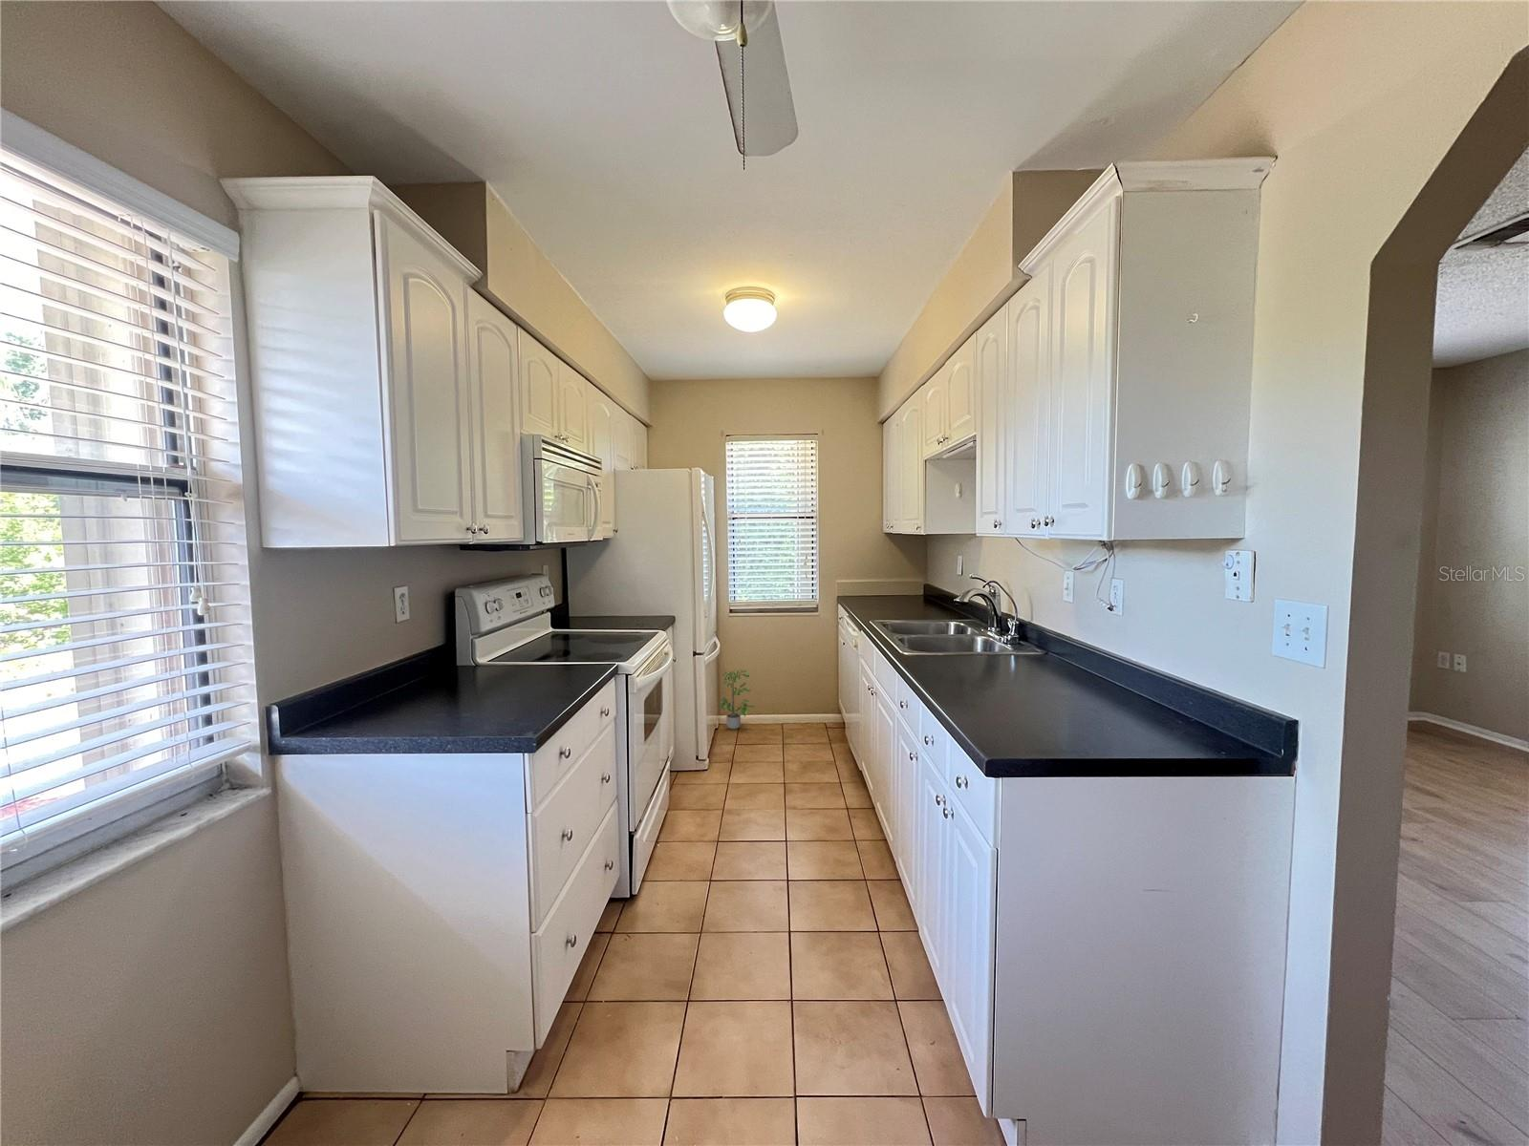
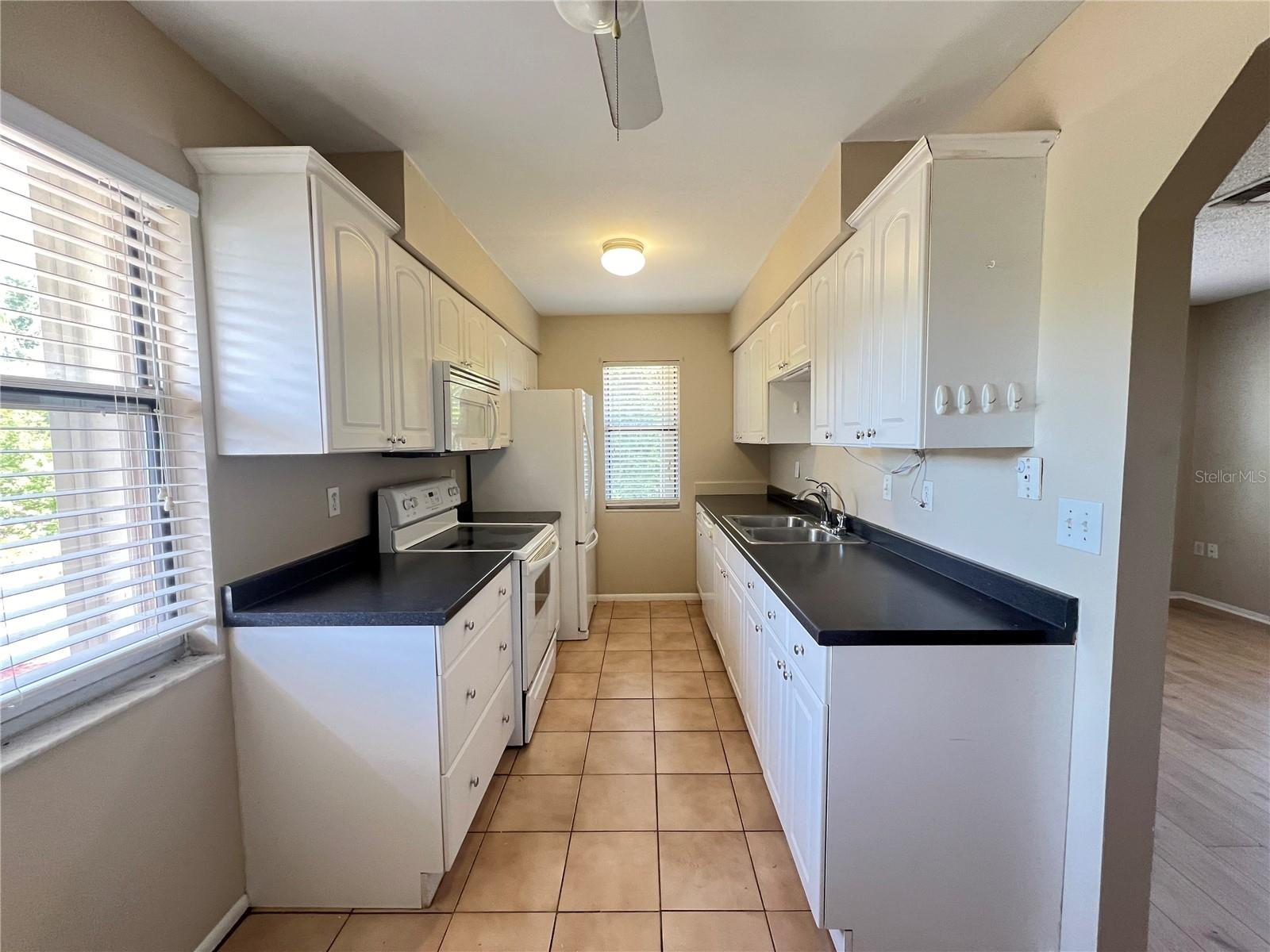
- potted plant (738, 695)
